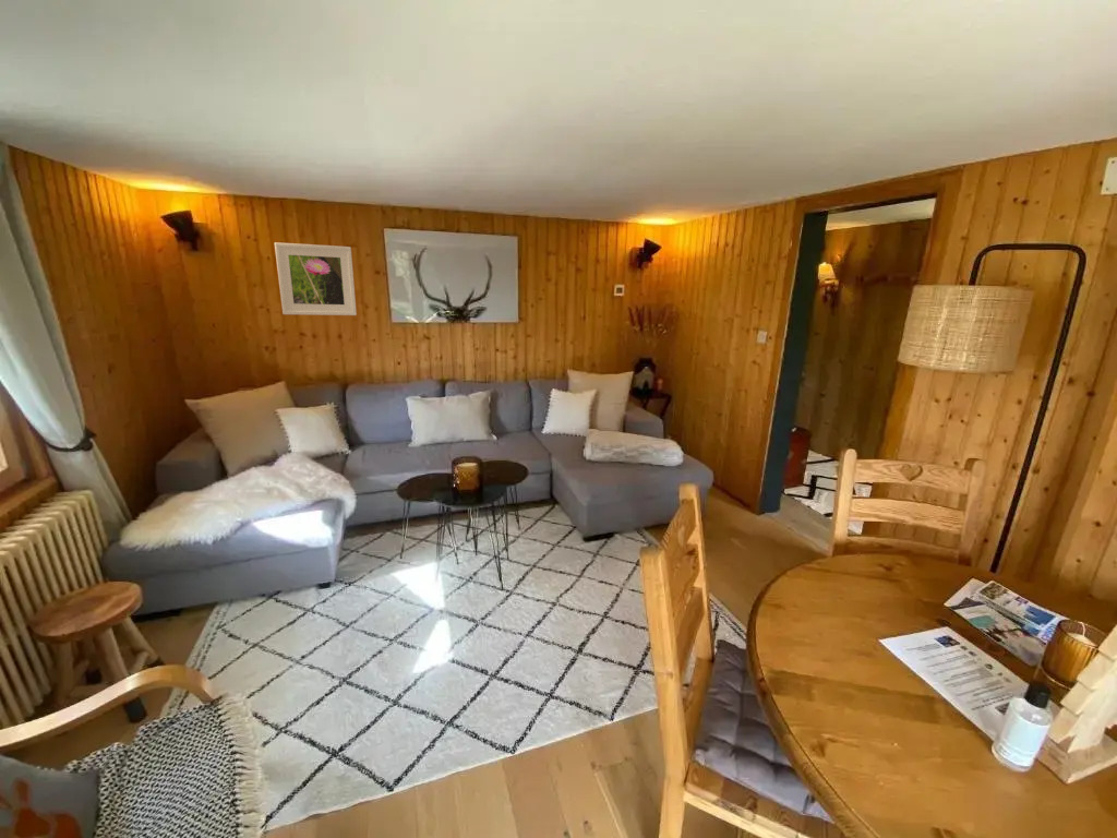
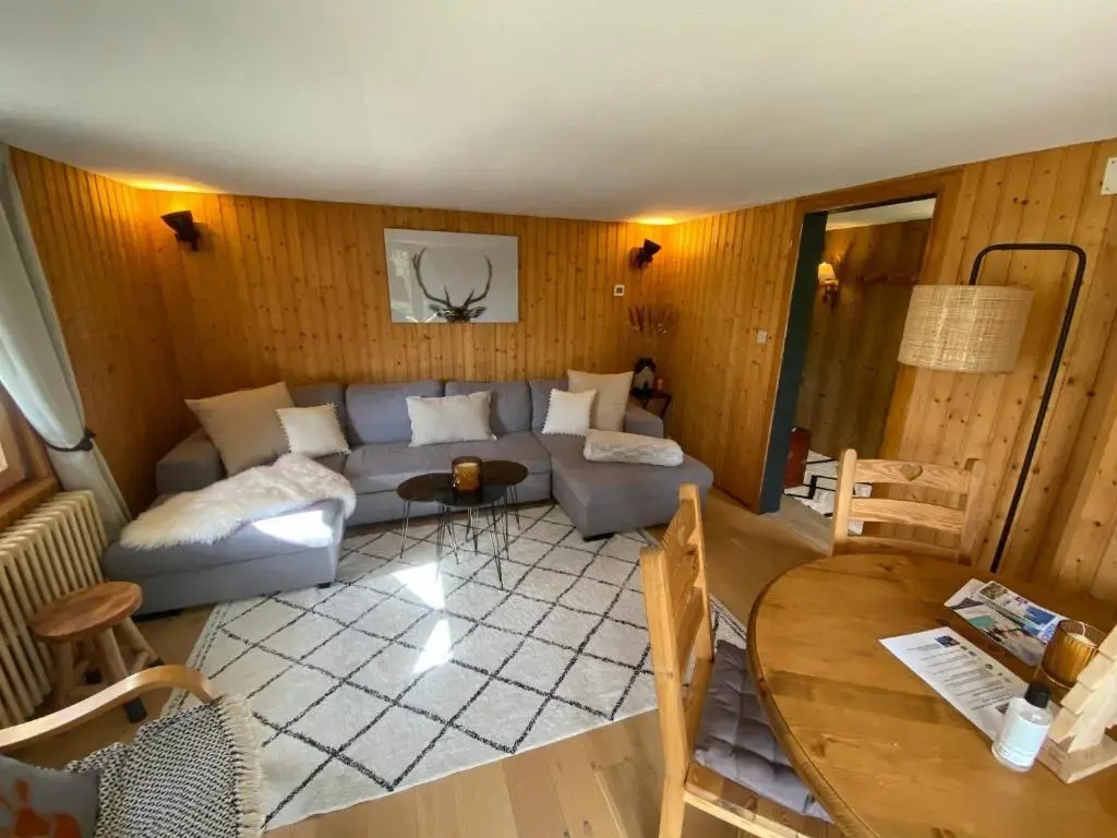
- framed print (316, 280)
